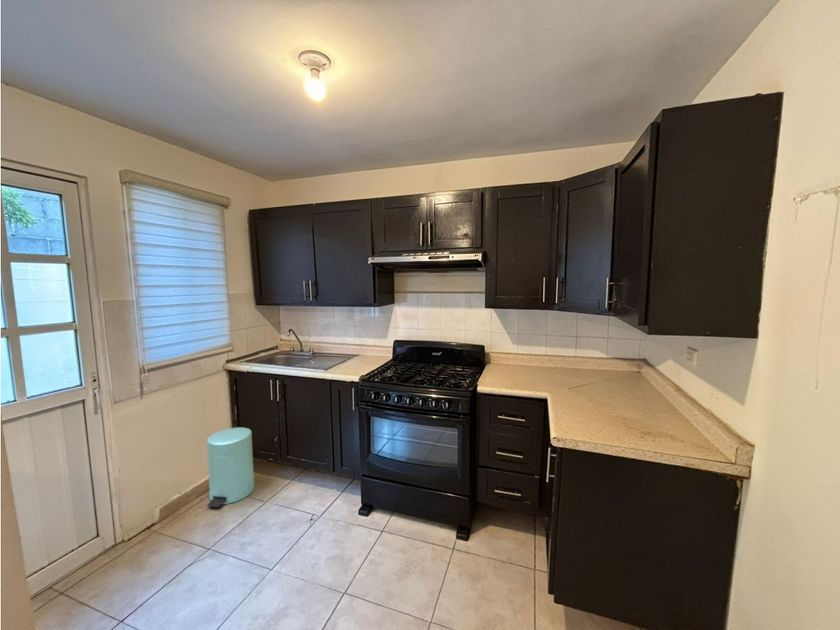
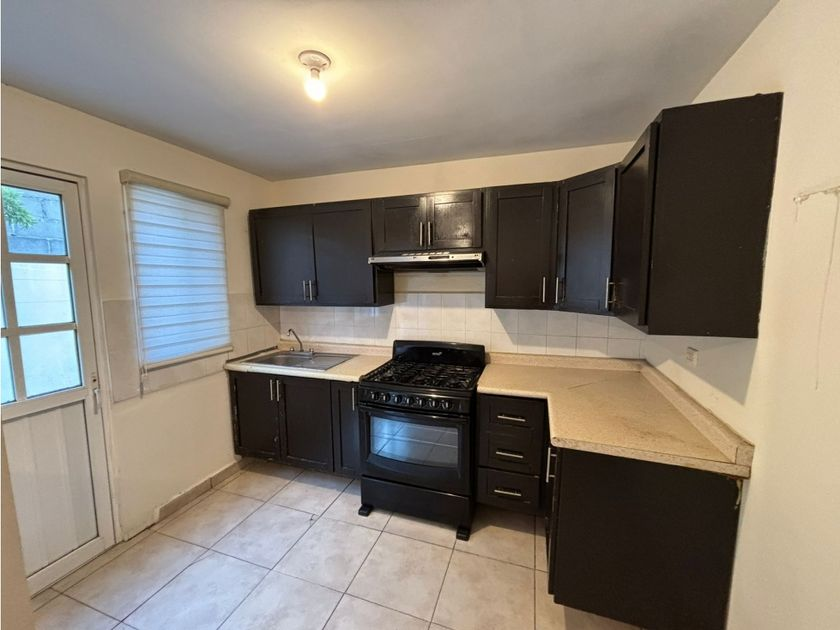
- trash can (228, 465)
